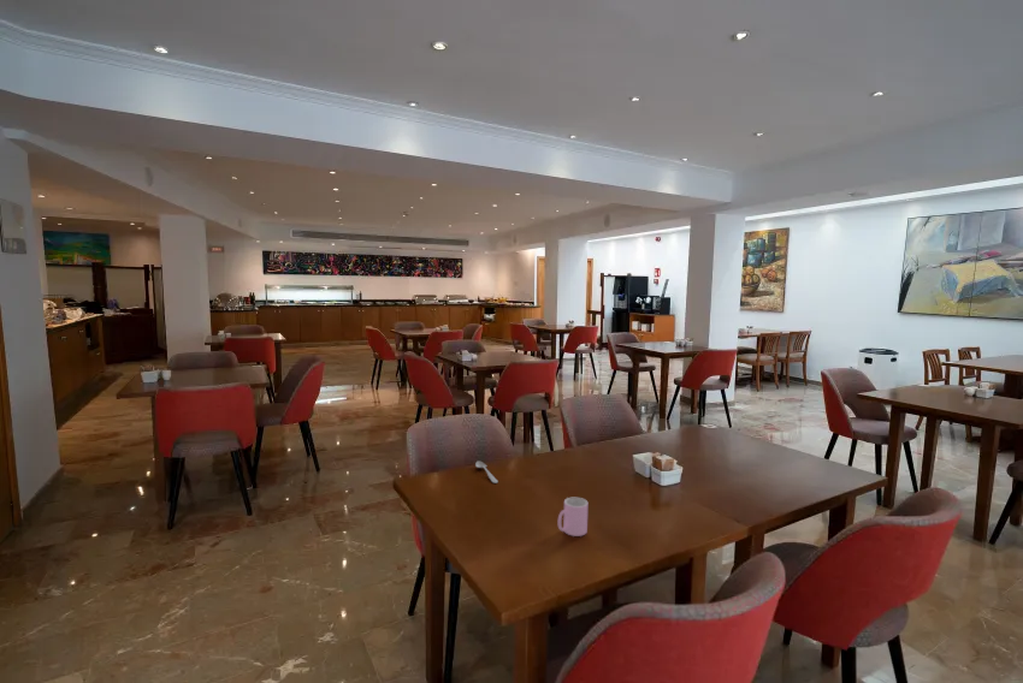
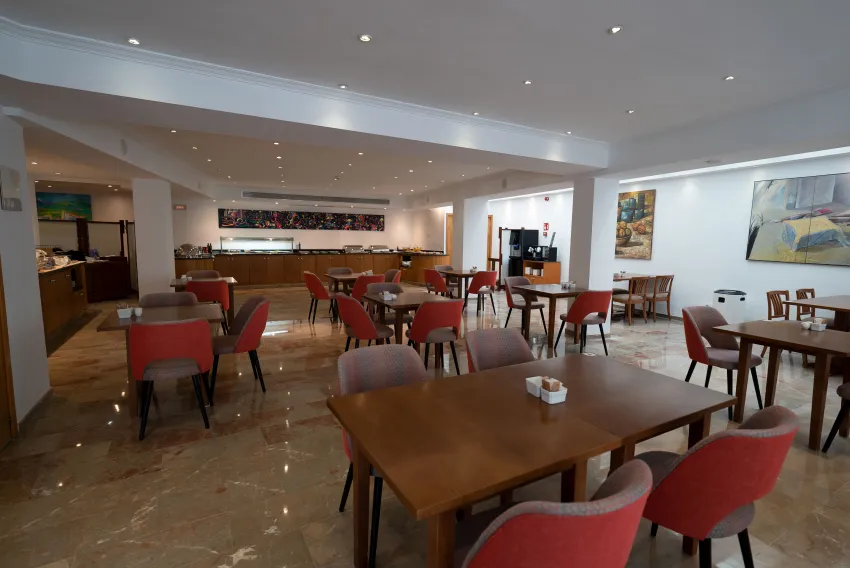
- cup (570, 517)
- spoon (486, 471)
